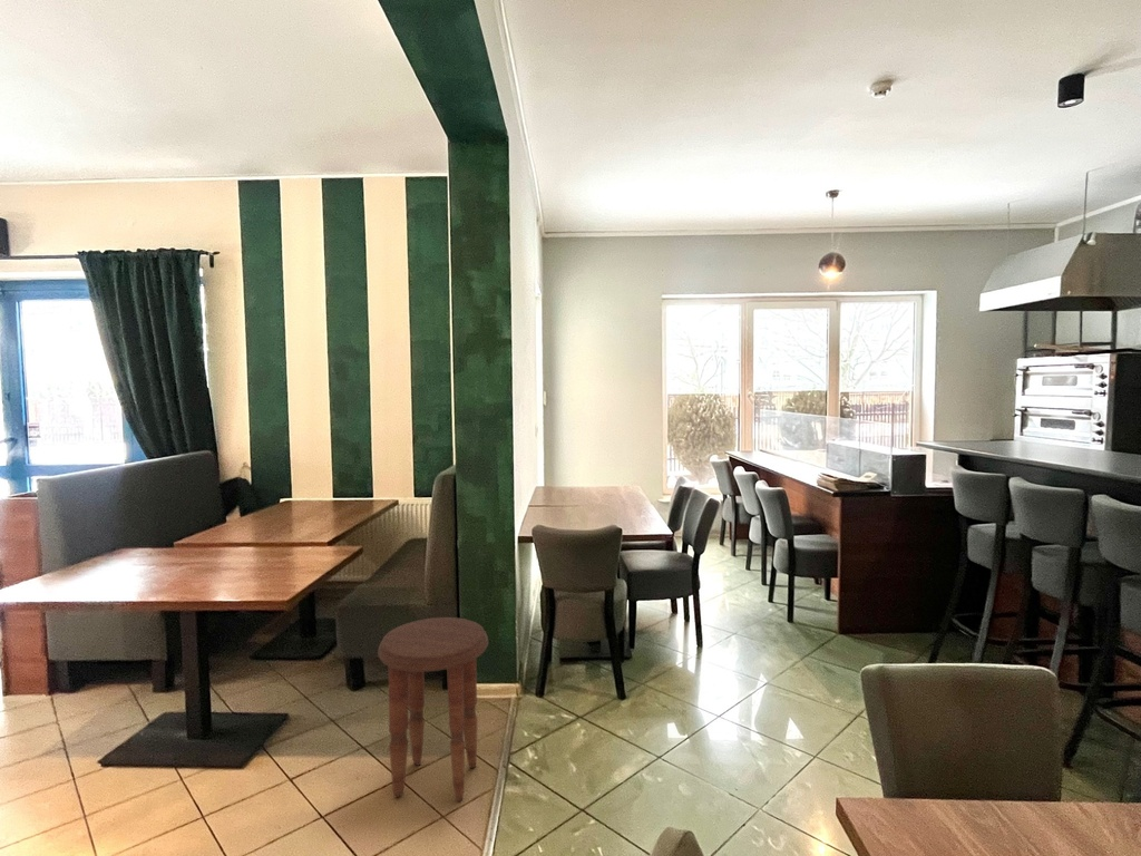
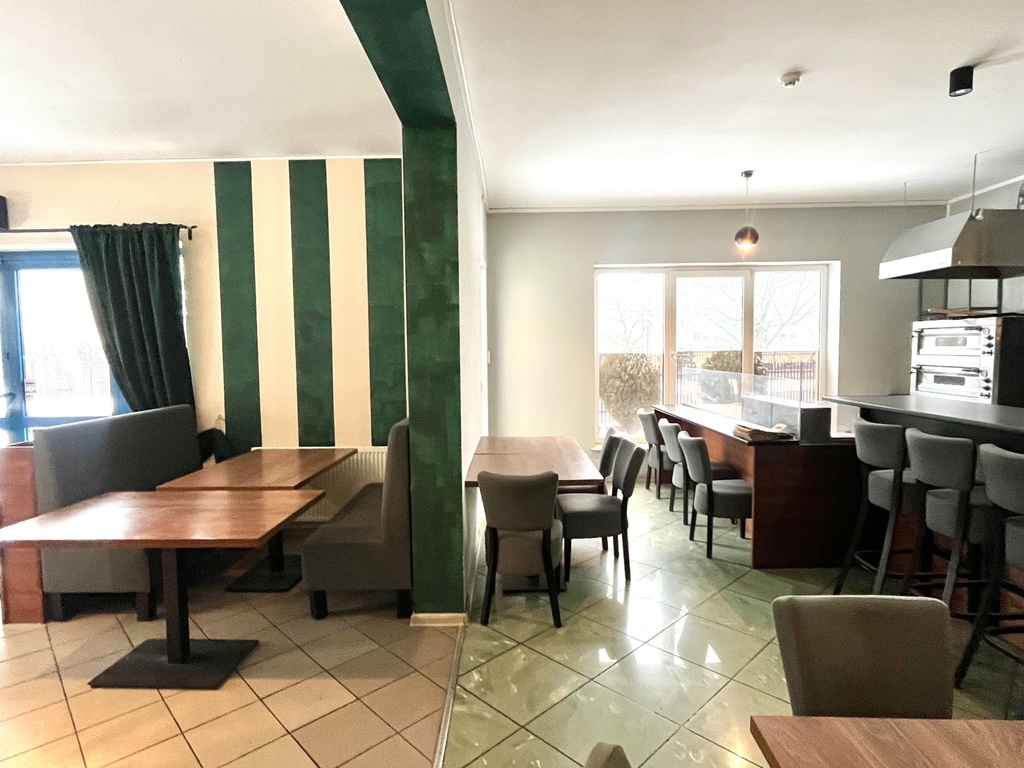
- side table (423, 704)
